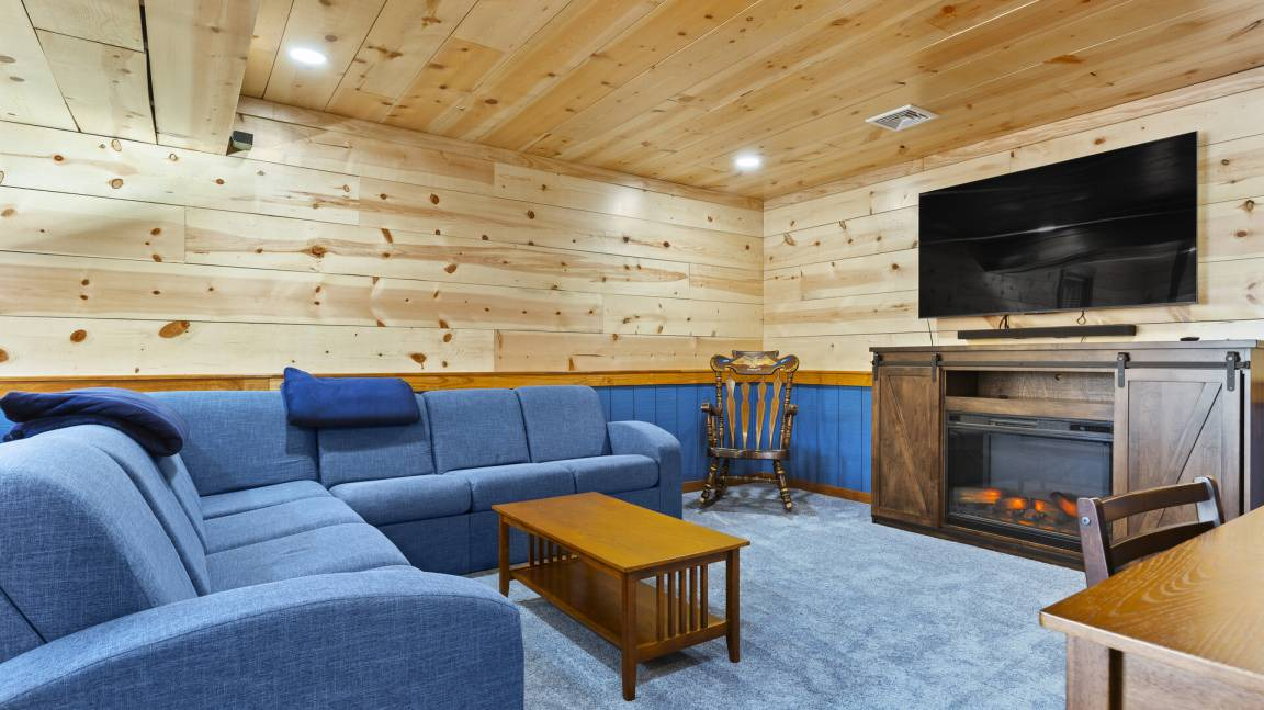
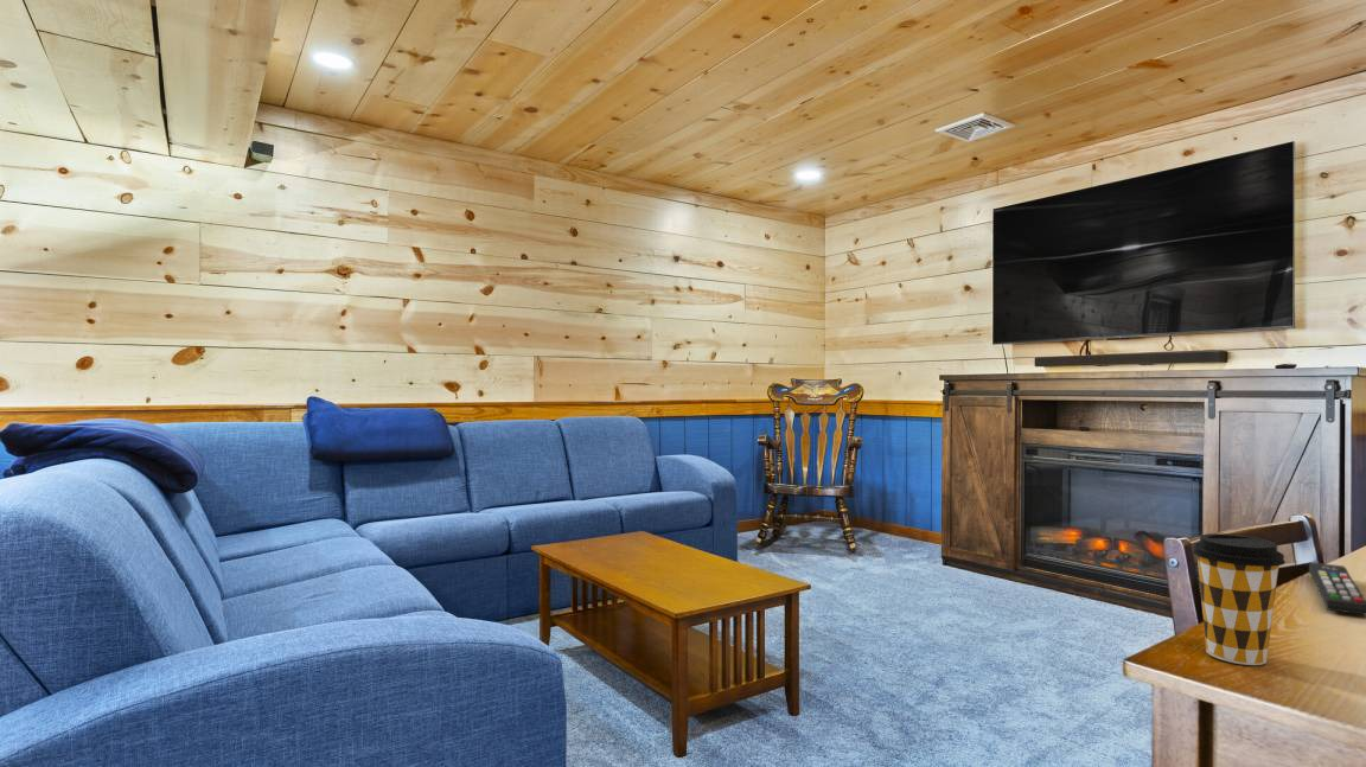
+ remote control (1335, 586)
+ coffee cup (1237, 597)
